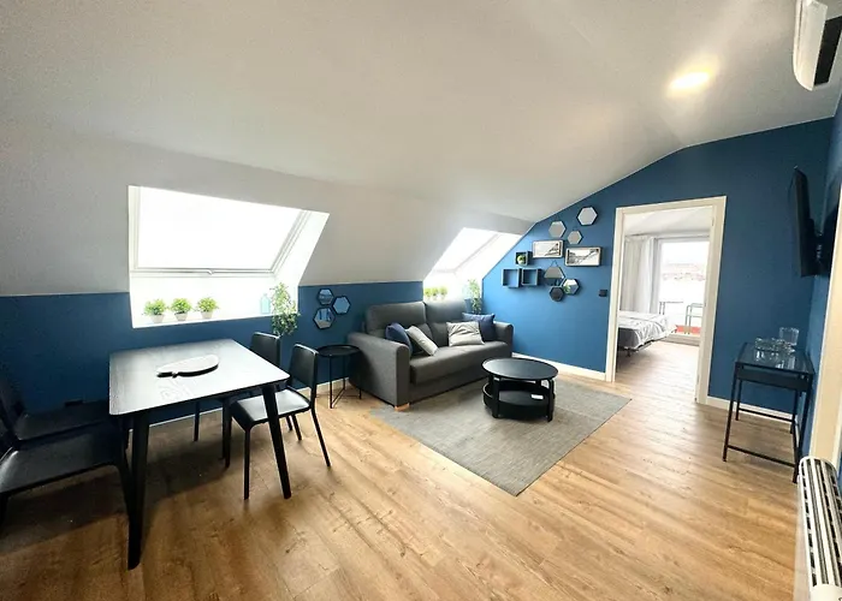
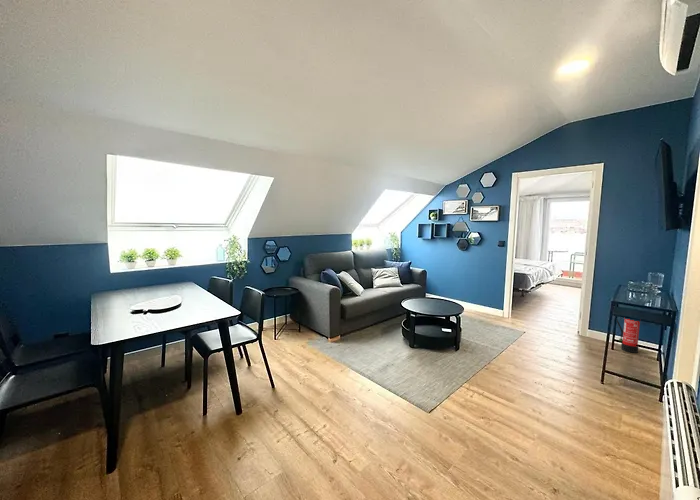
+ fire extinguisher (628, 327)
